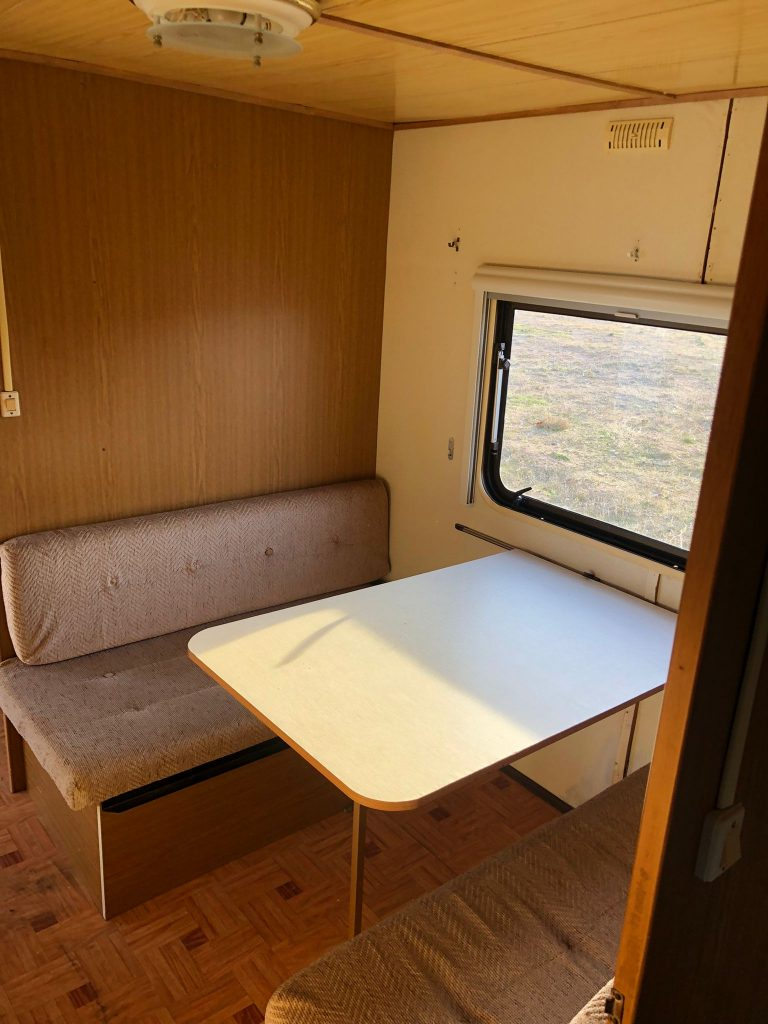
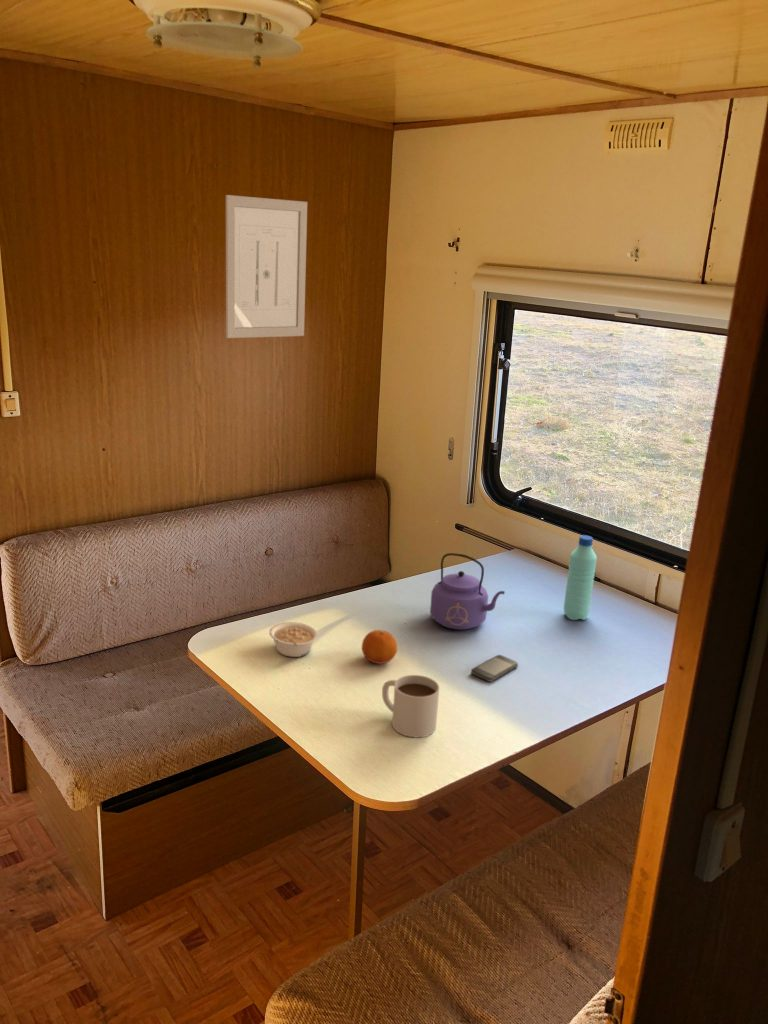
+ water bottle (580, 577)
+ mug (407, 701)
+ kettle (468, 591)
+ smartphone (494, 667)
+ legume (294, 640)
+ wall art (267, 269)
+ fruit (379, 646)
